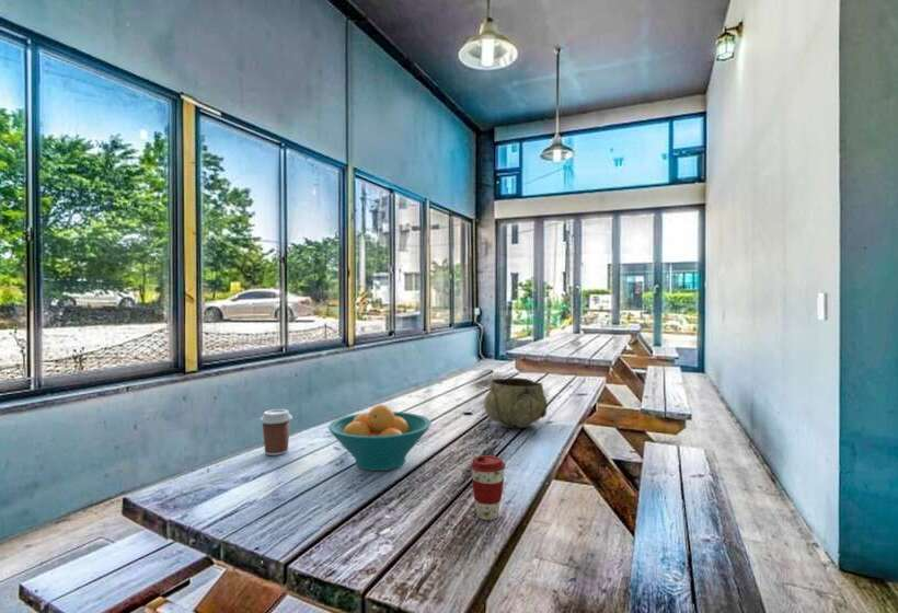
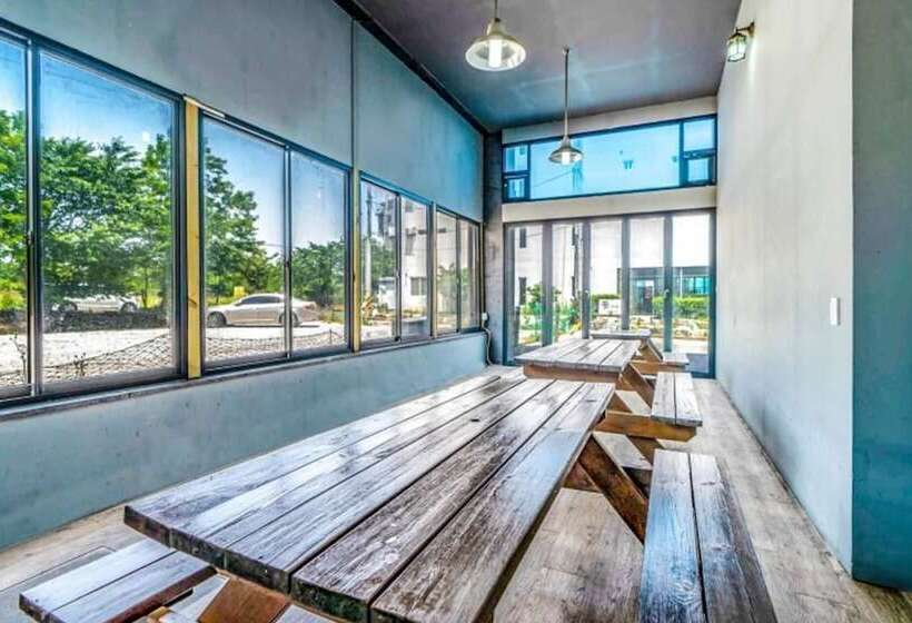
- fruit bowl (380, 433)
- coffee cup (276, 431)
- coffee cup (487, 487)
- decorative bowl (515, 403)
